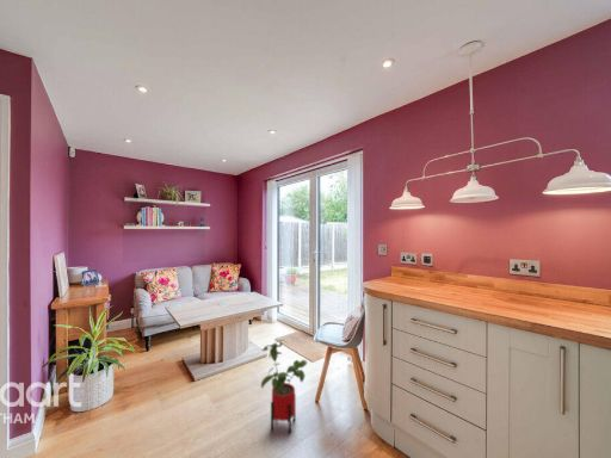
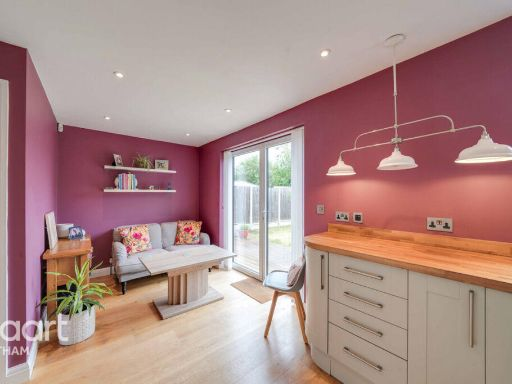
- house plant (283, 383)
